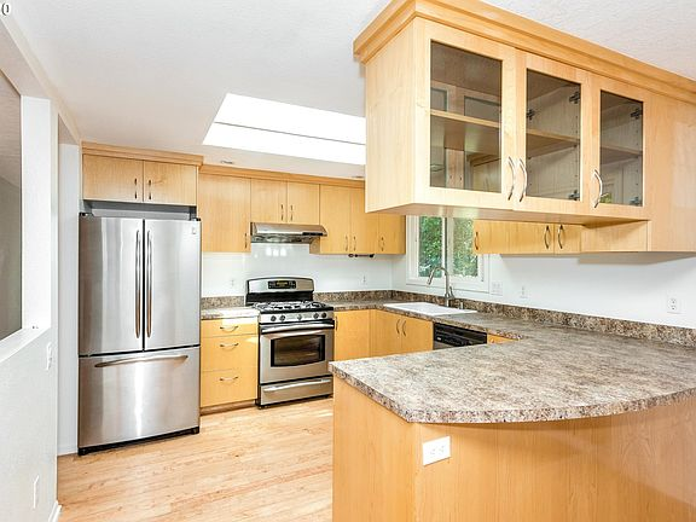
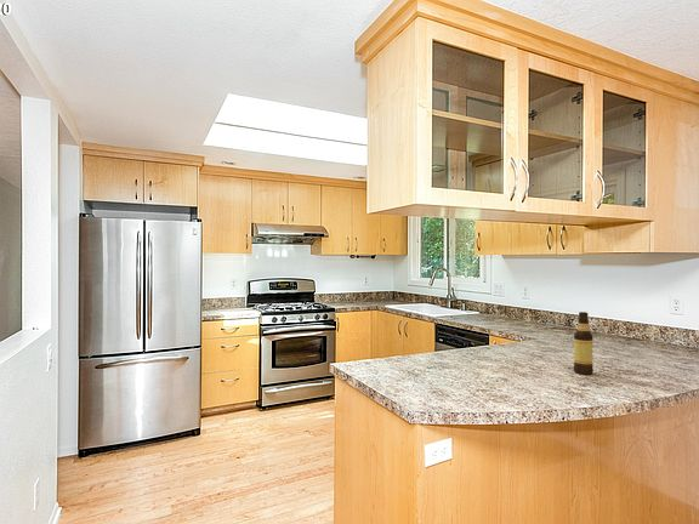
+ bottle (582, 342)
